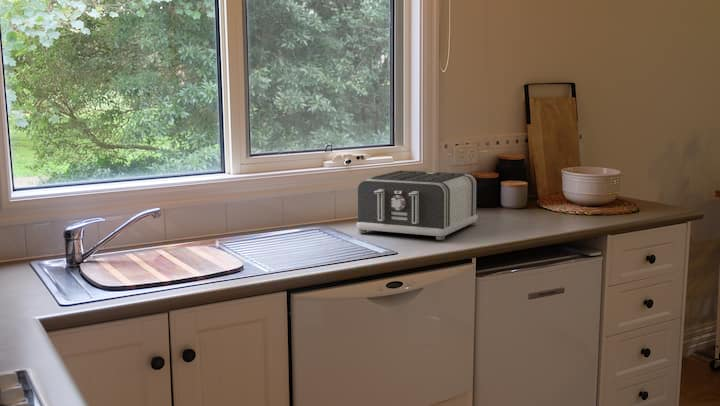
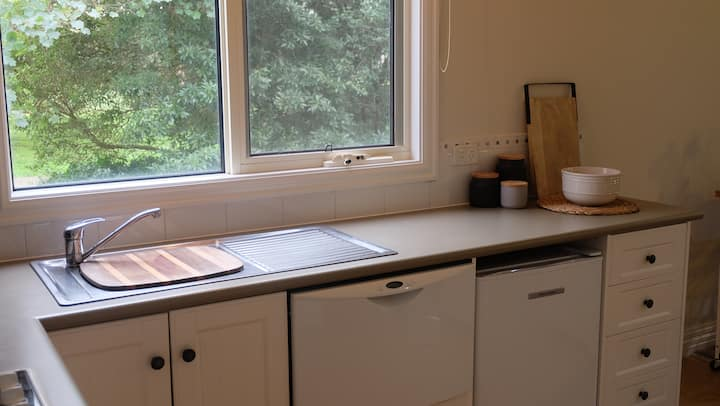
- toaster (416, 202)
